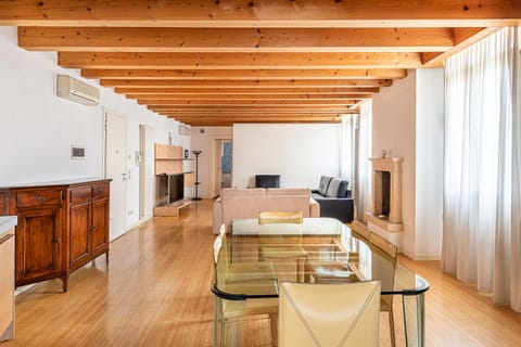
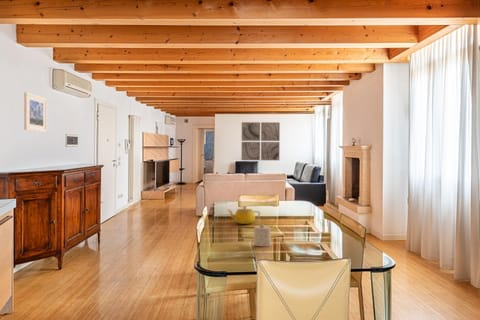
+ candle (262, 234)
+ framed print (36, 113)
+ teapot (243, 214)
+ wall art (261, 140)
